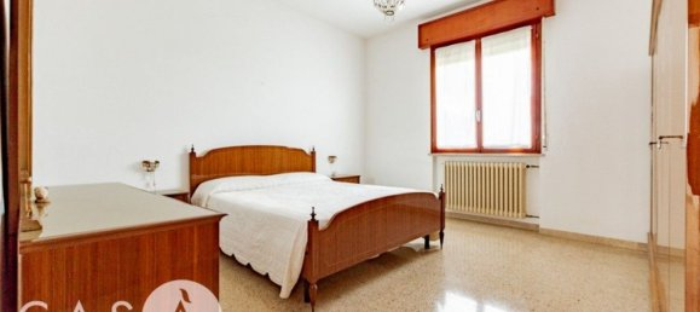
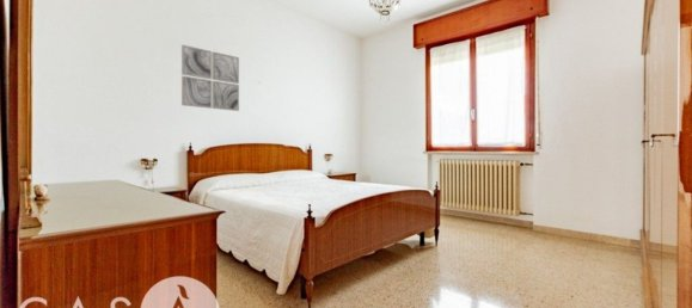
+ wall art (210, 80)
